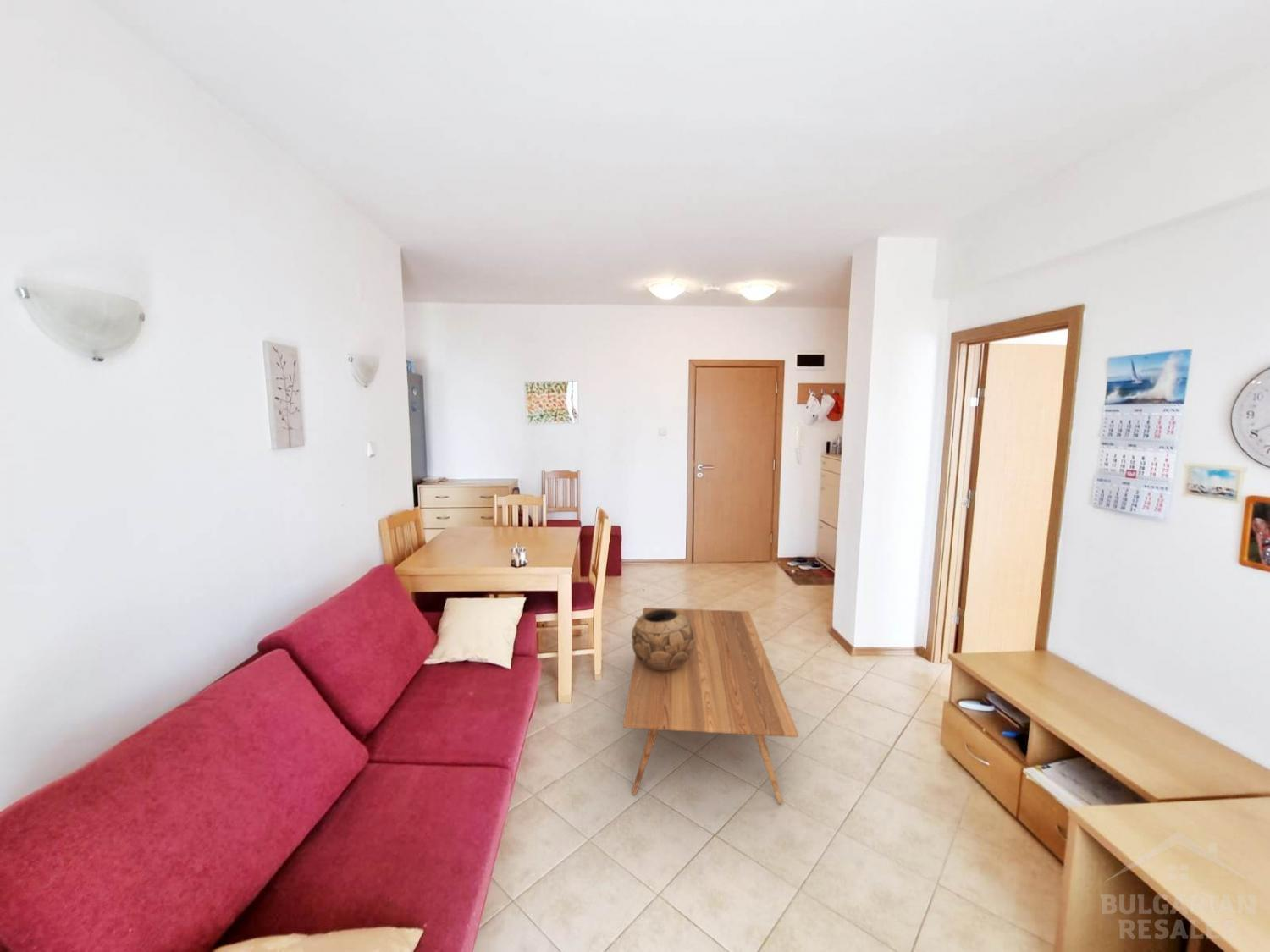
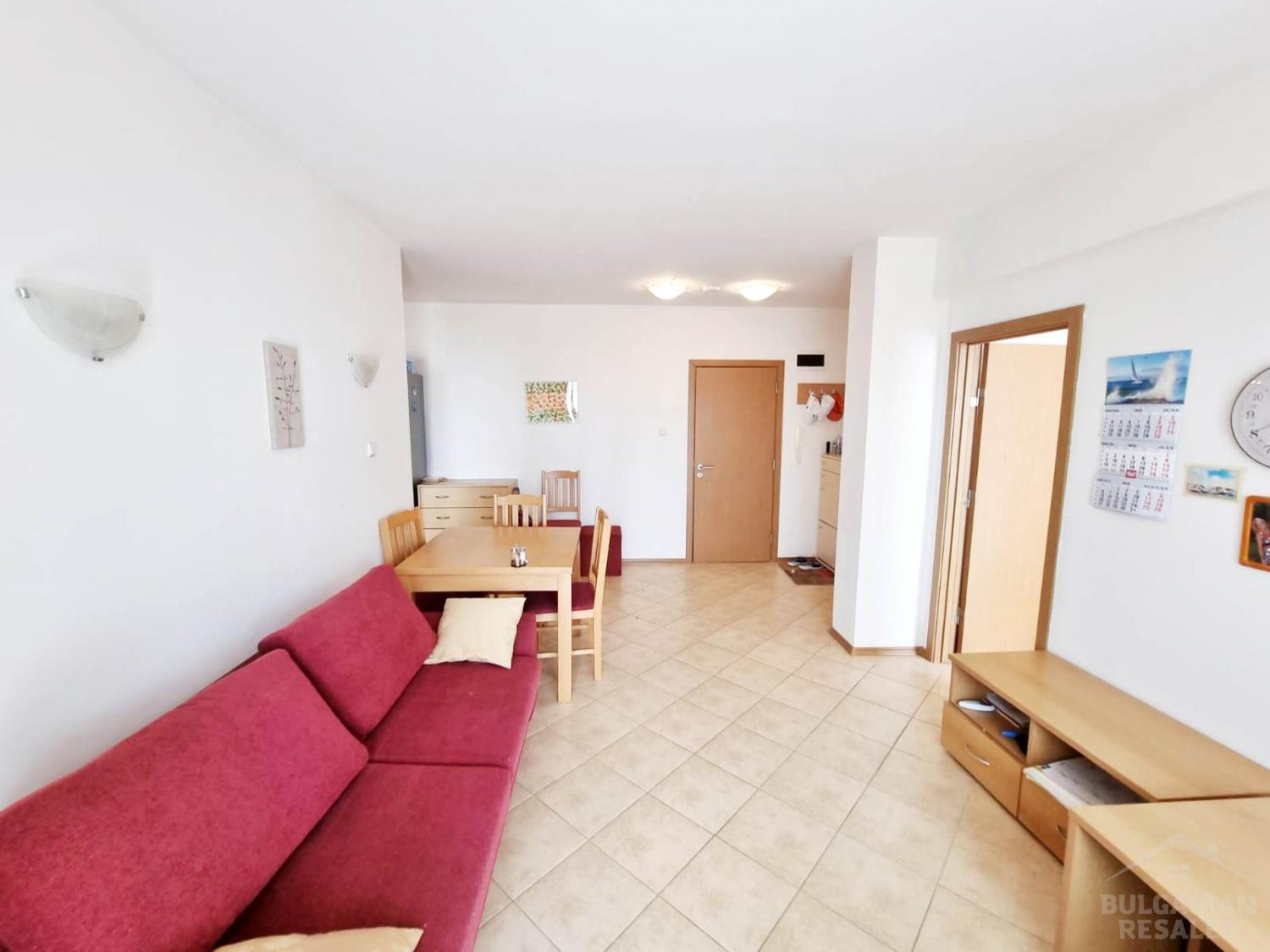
- decorative bowl (665, 640)
- coffee table (700, 686)
